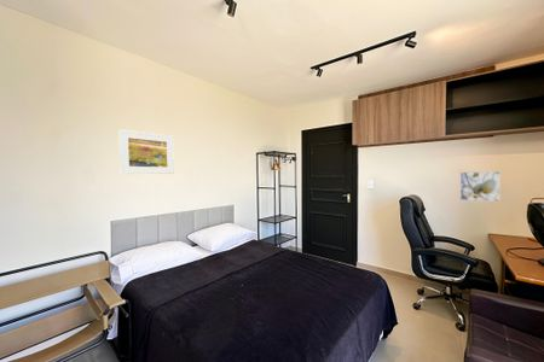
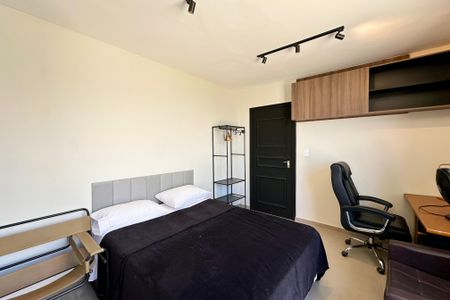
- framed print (149, 153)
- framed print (479, 186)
